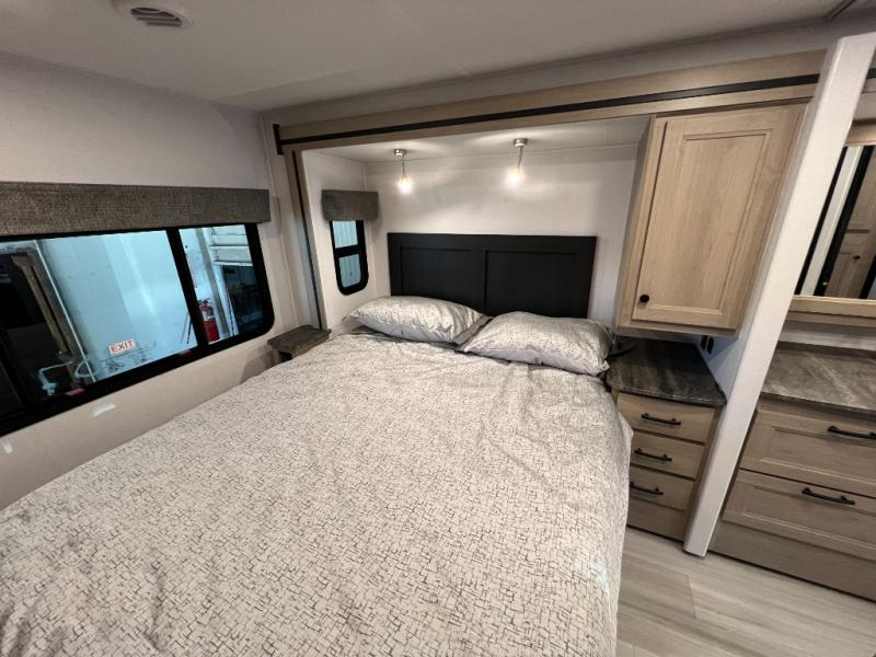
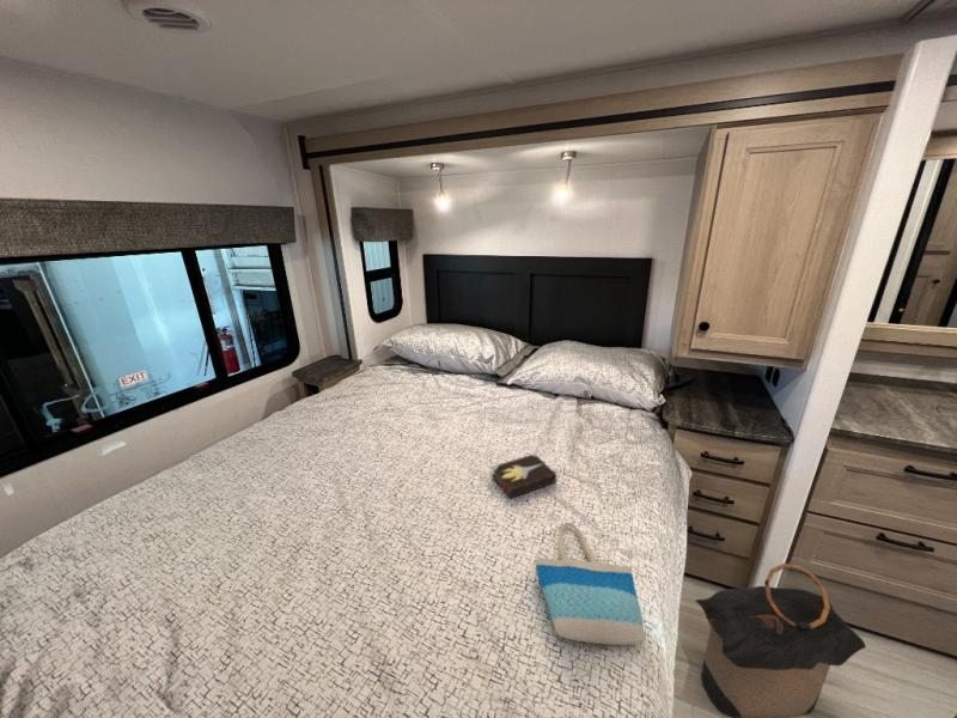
+ laundry hamper (770, 641)
+ tote bag (584, 571)
+ hardback book (523, 474)
